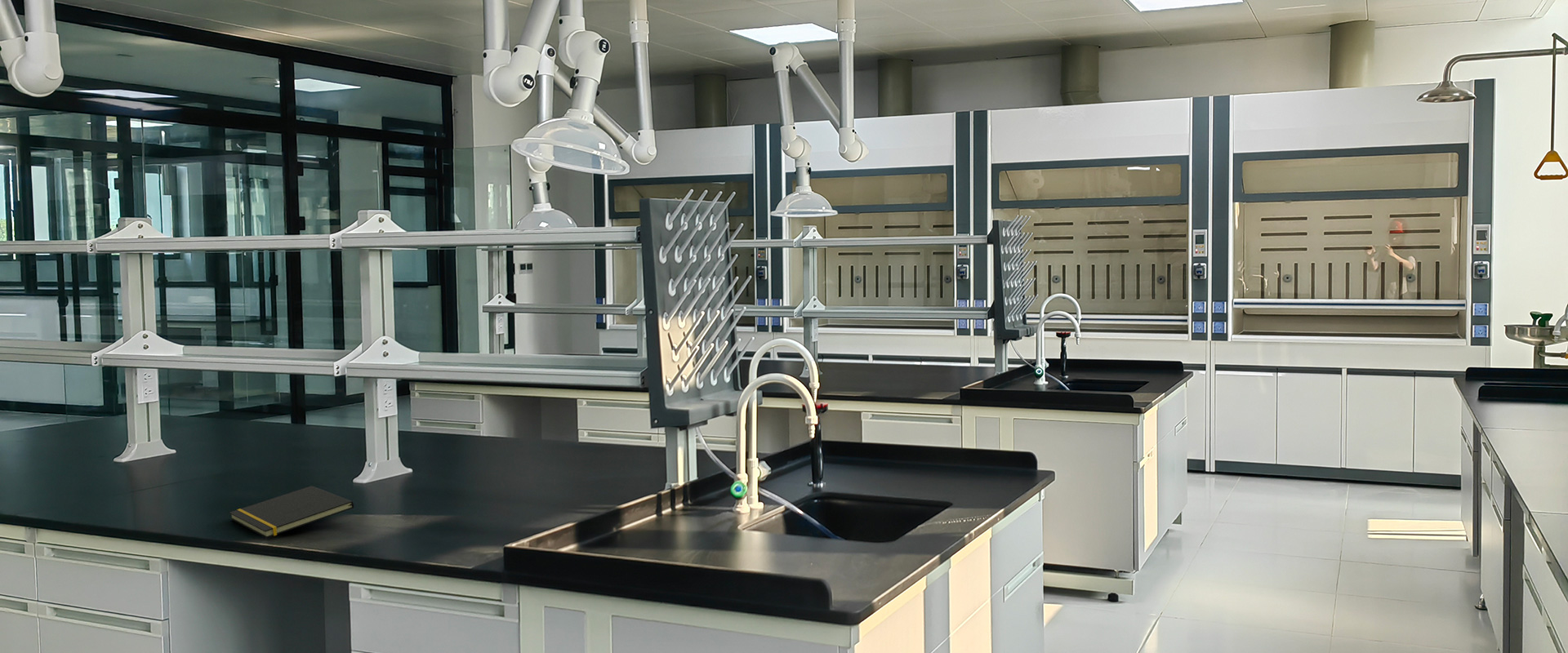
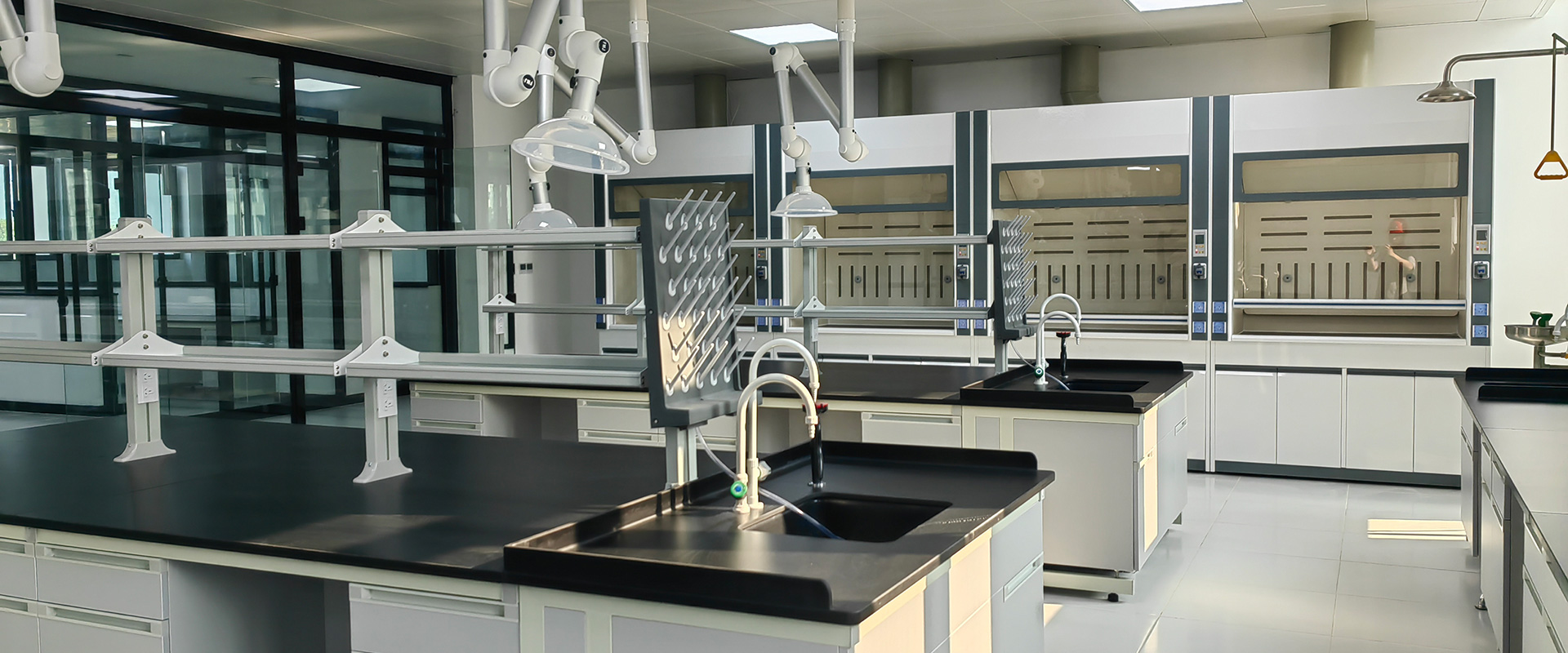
- notepad (291, 510)
